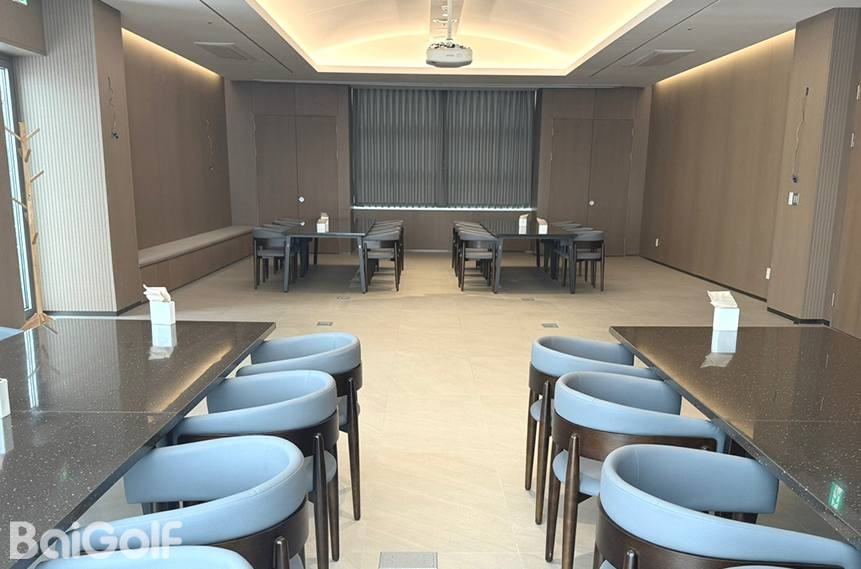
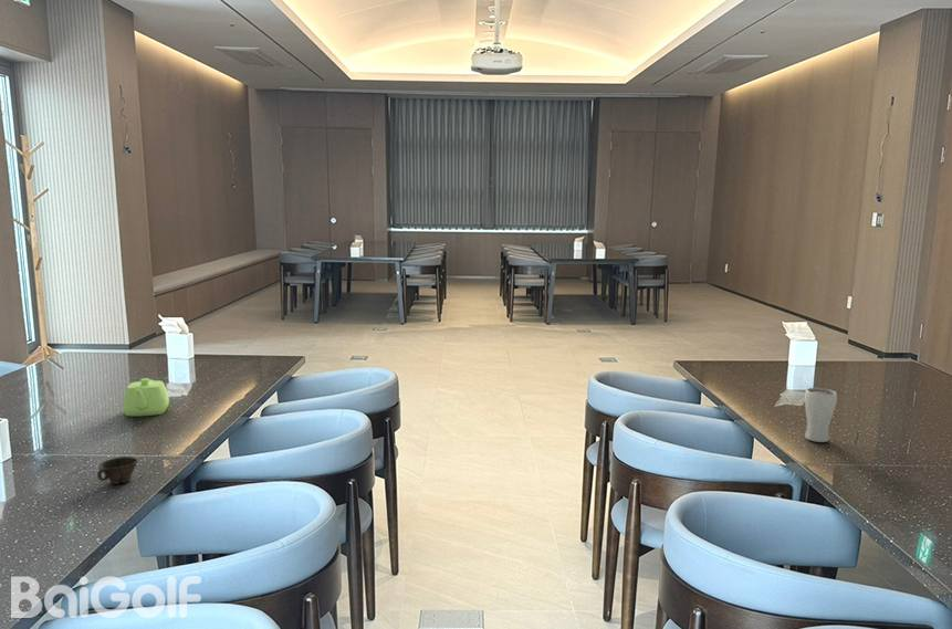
+ cup (116, 471)
+ drinking glass (818, 415)
+ teapot (145, 396)
